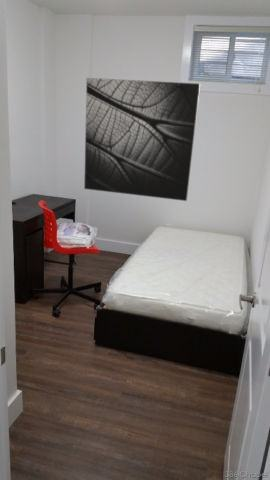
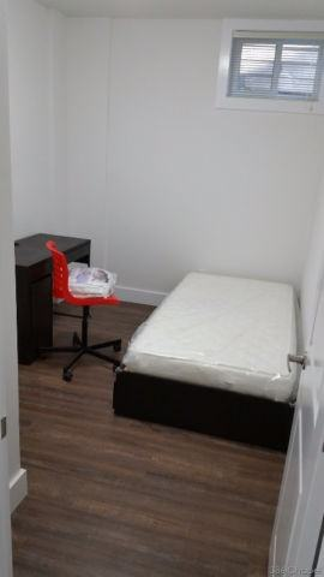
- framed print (137, 140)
